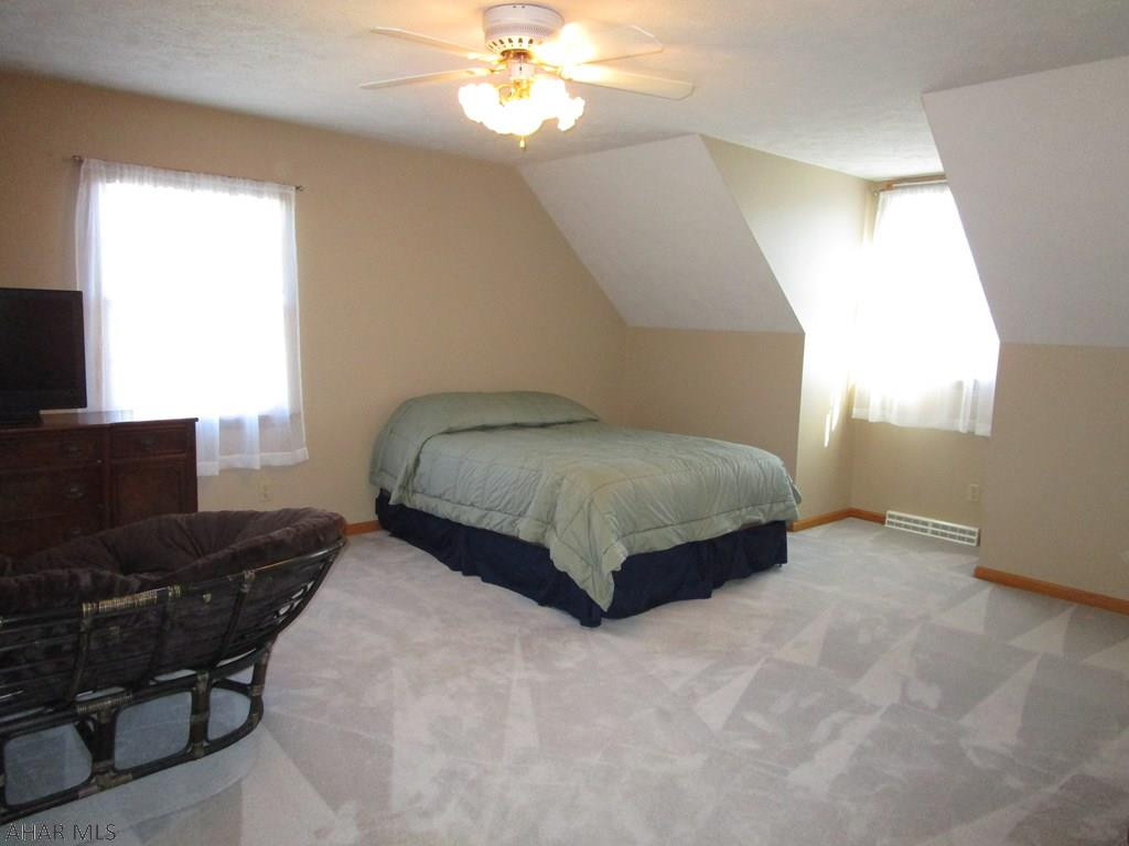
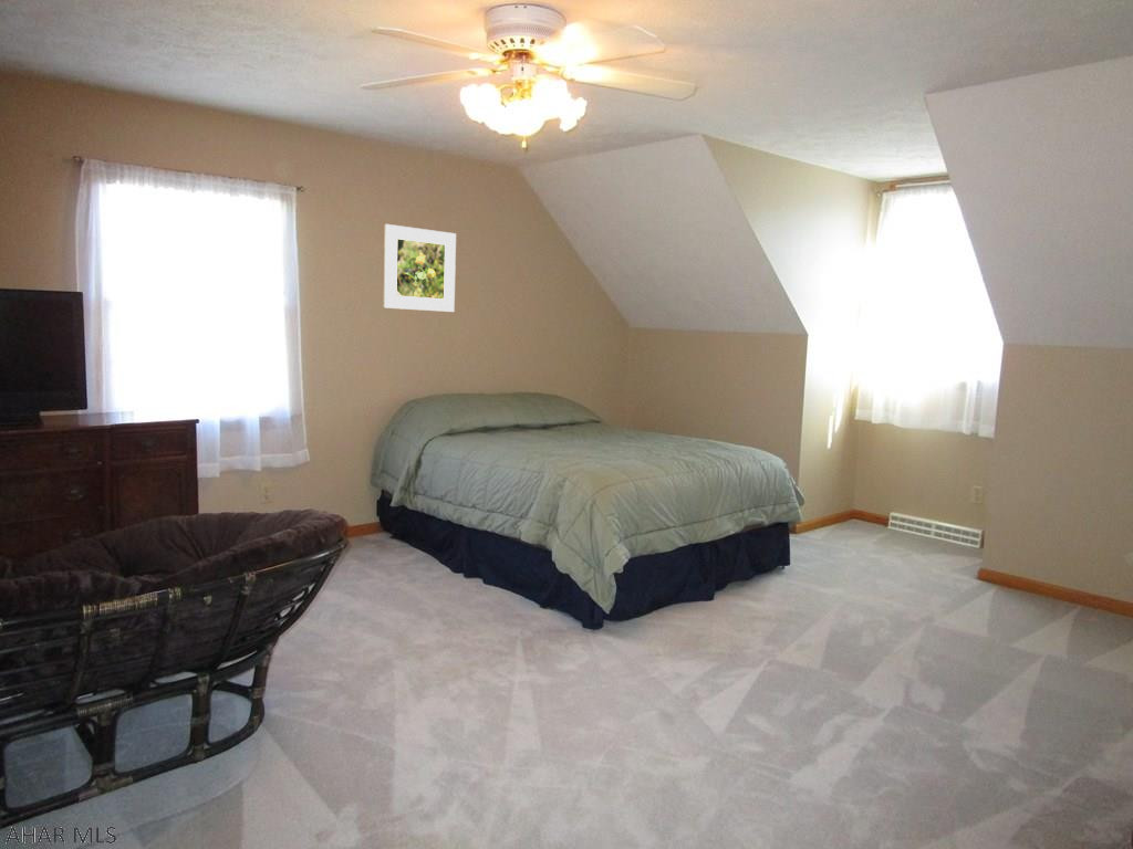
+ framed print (420, 270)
